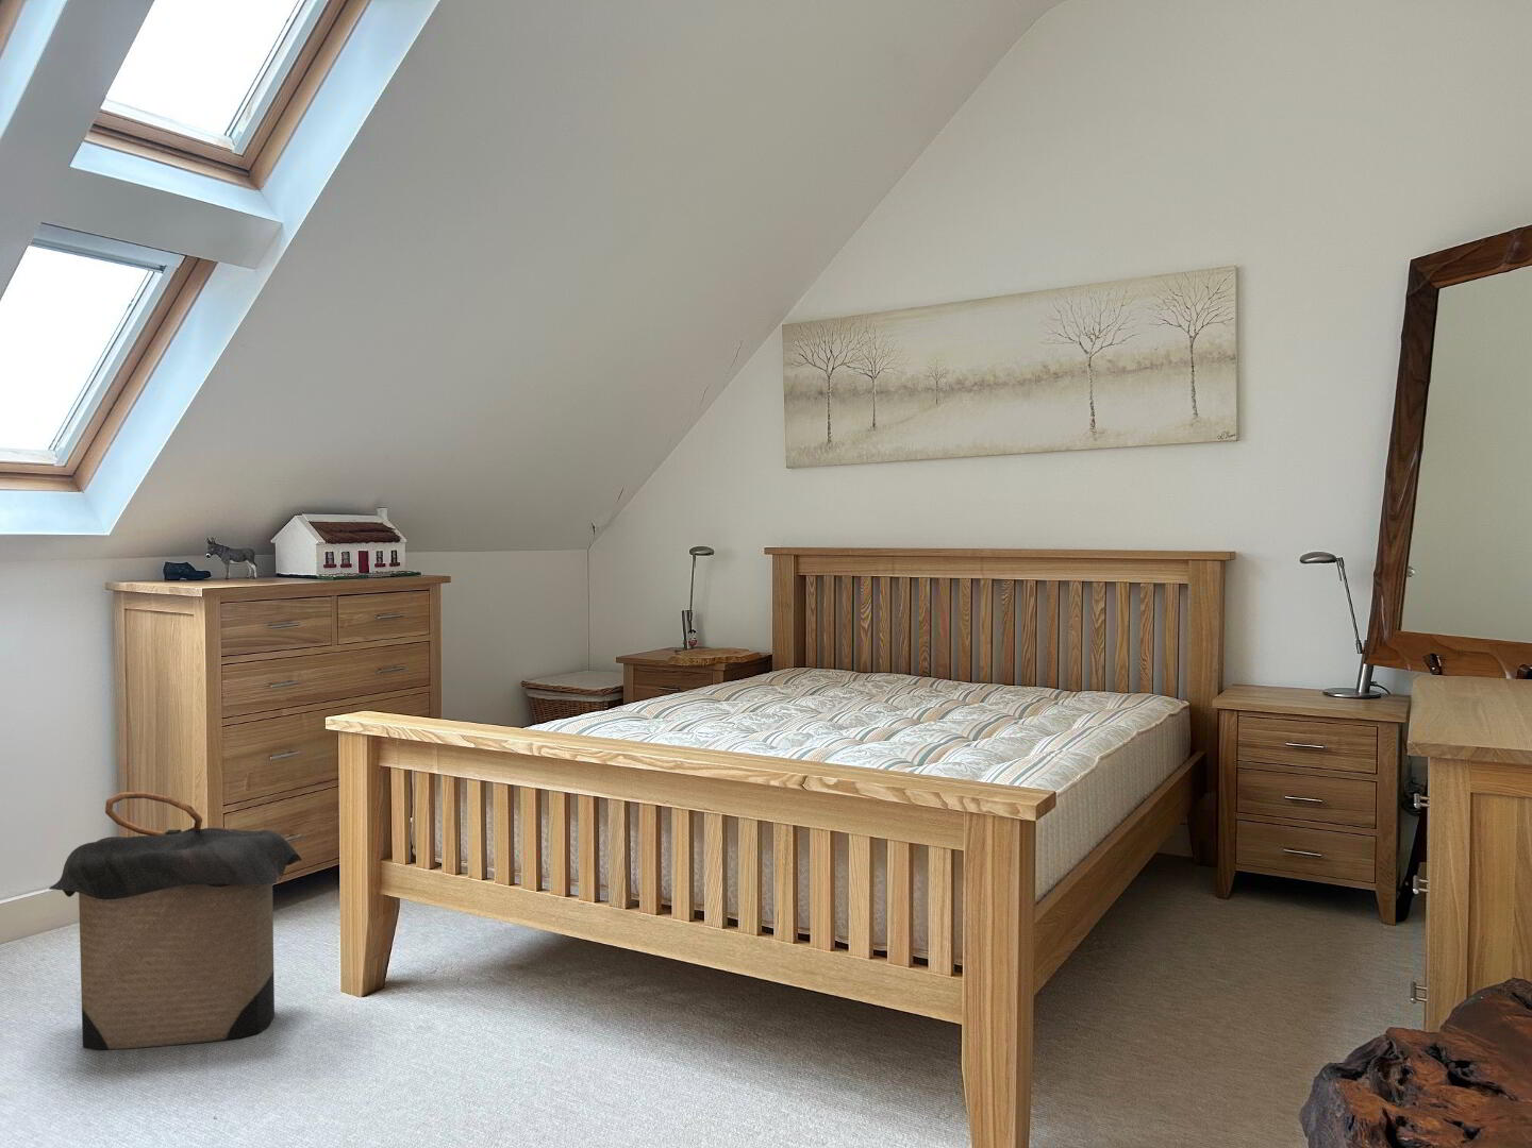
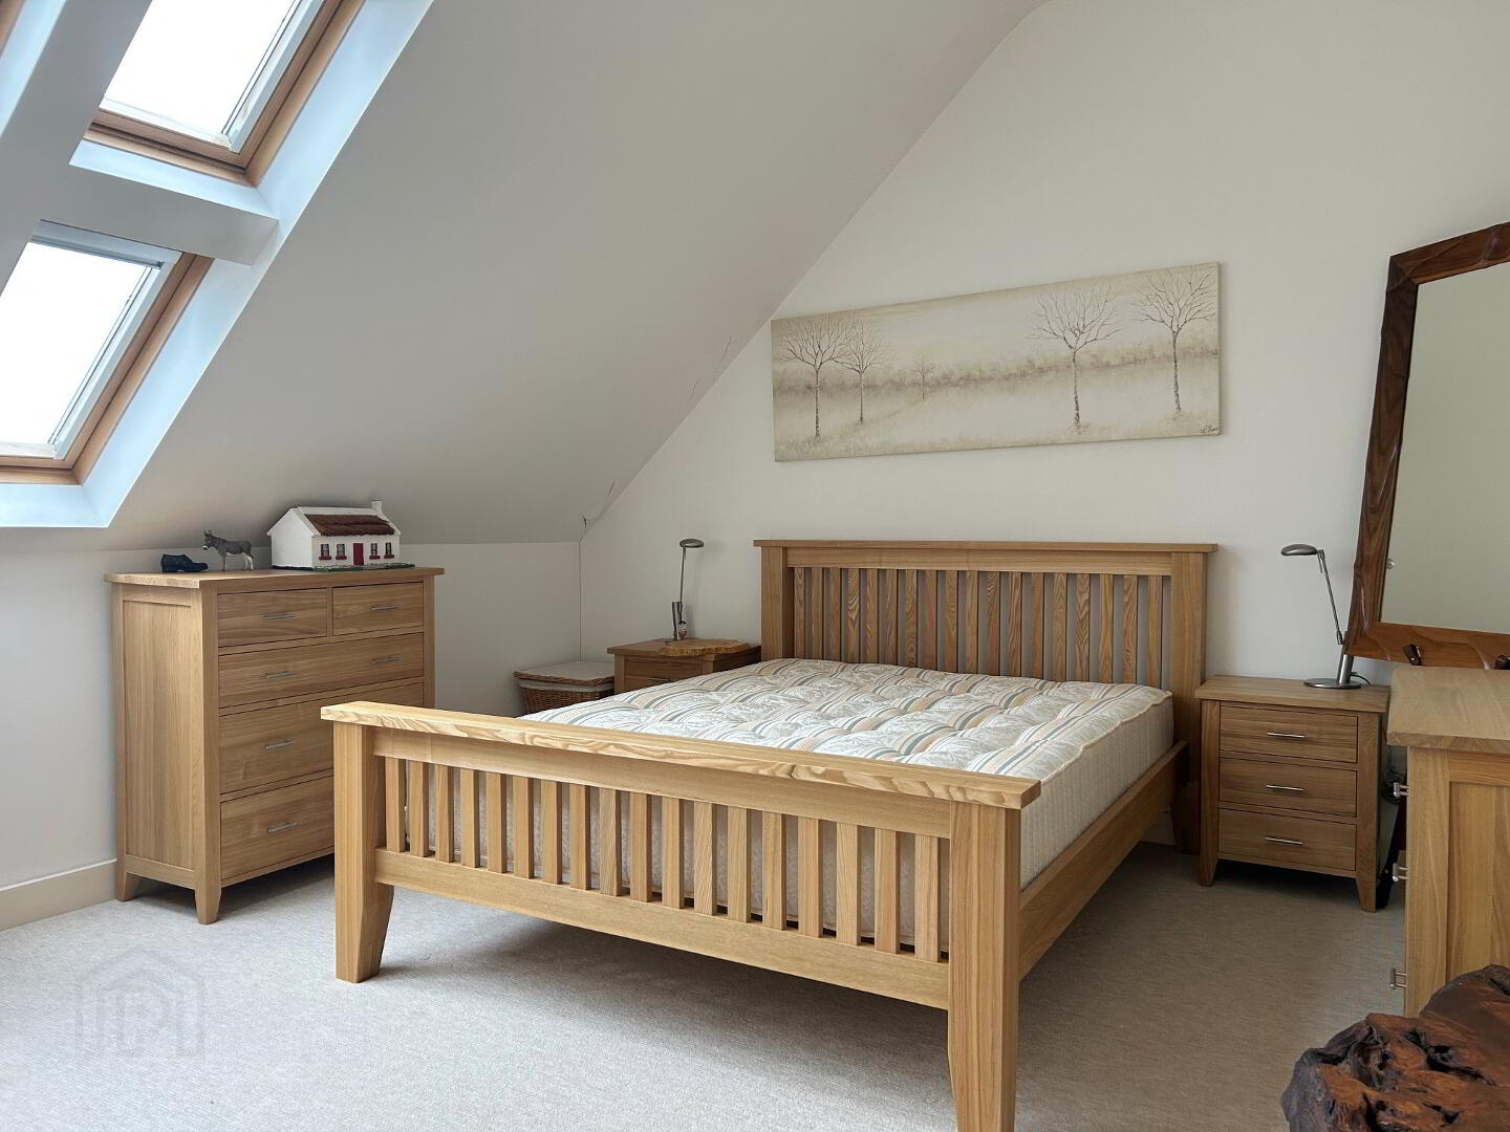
- laundry hamper (185, 904)
